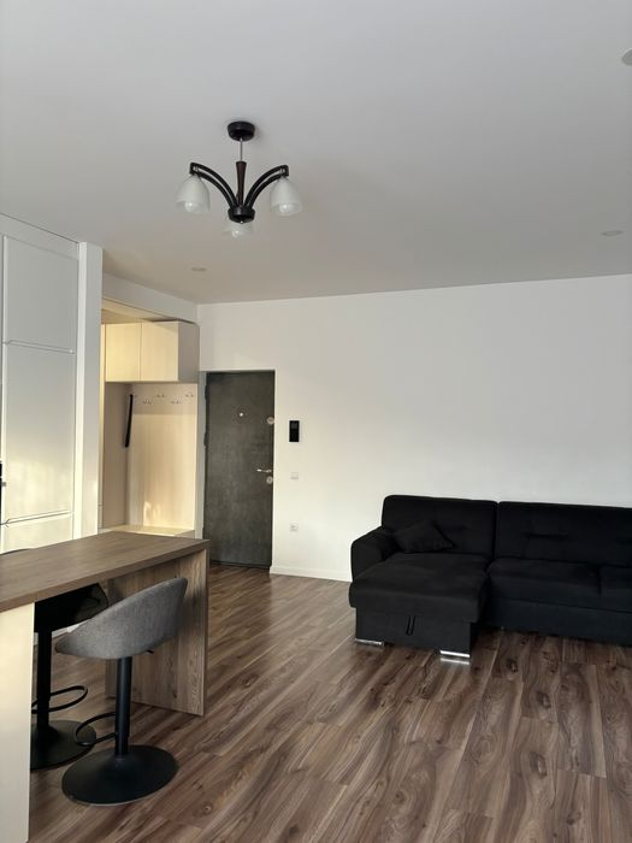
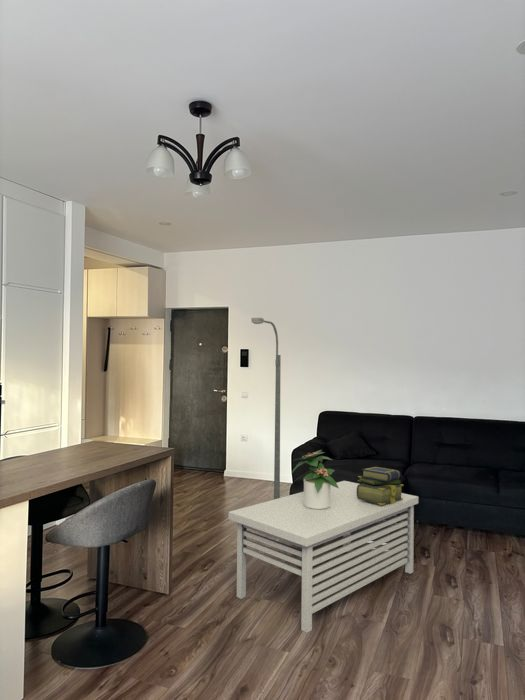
+ potted plant (313, 478)
+ stack of books (379, 483)
+ floor lamp (275, 426)
+ coffee table (328, 543)
